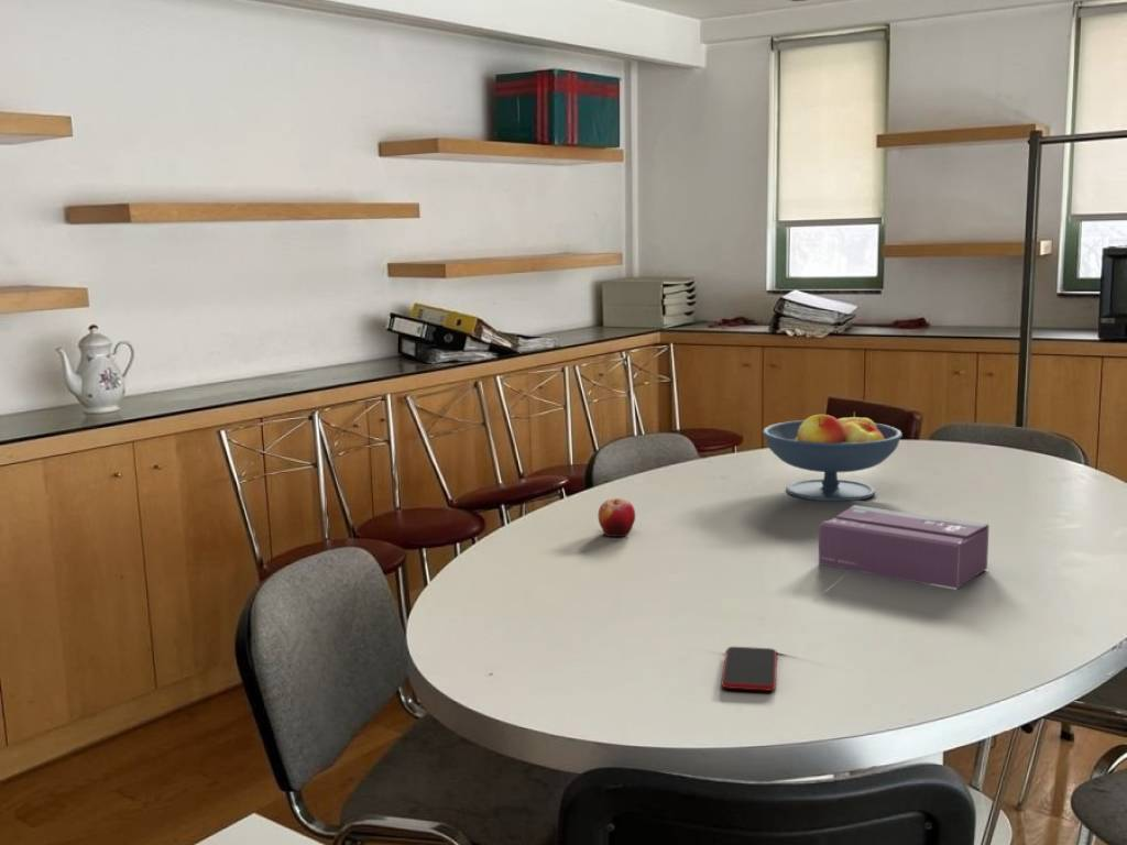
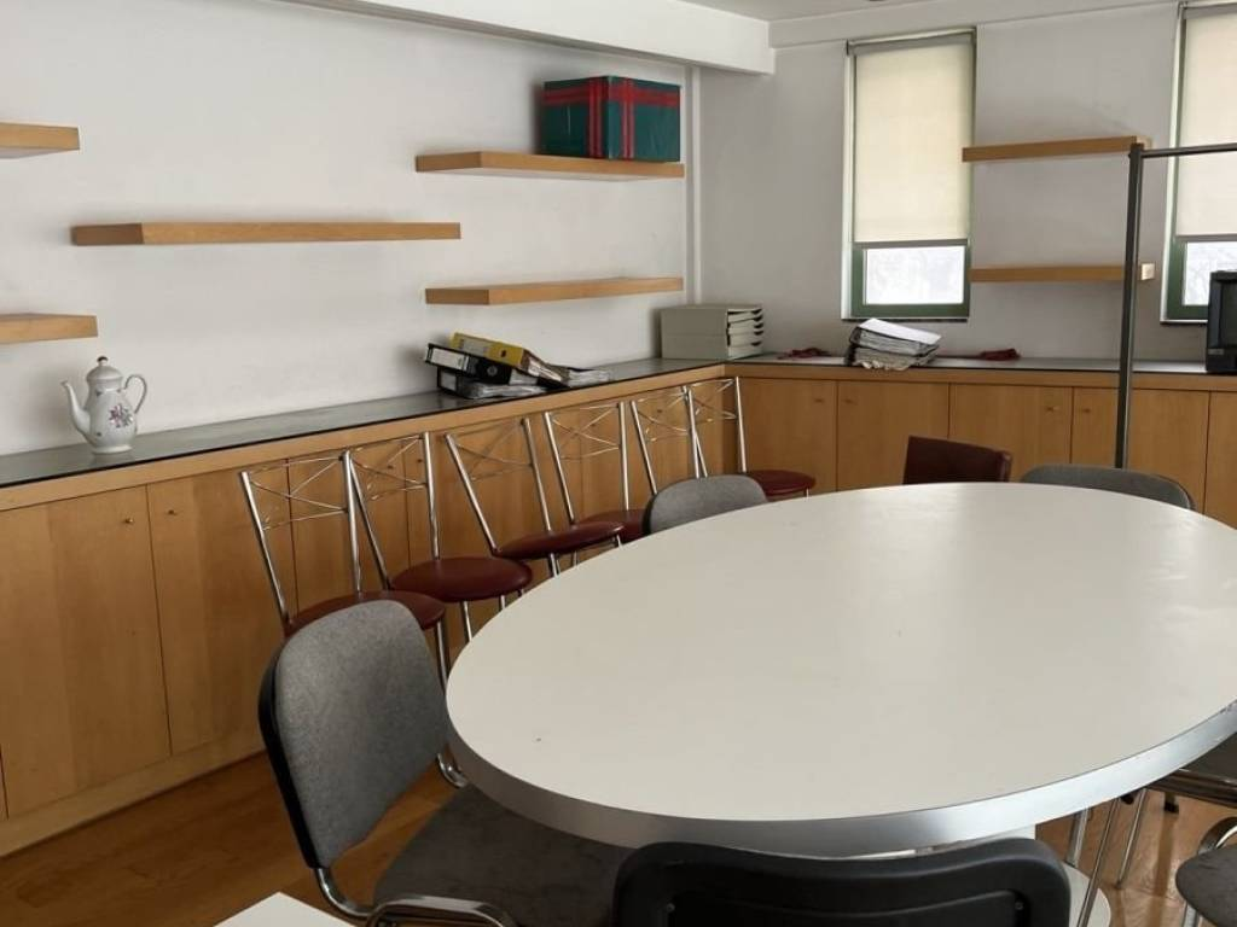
- apple (616, 517)
- tissue box (902, 545)
- smartphone (749, 667)
- fruit bowl (831, 450)
